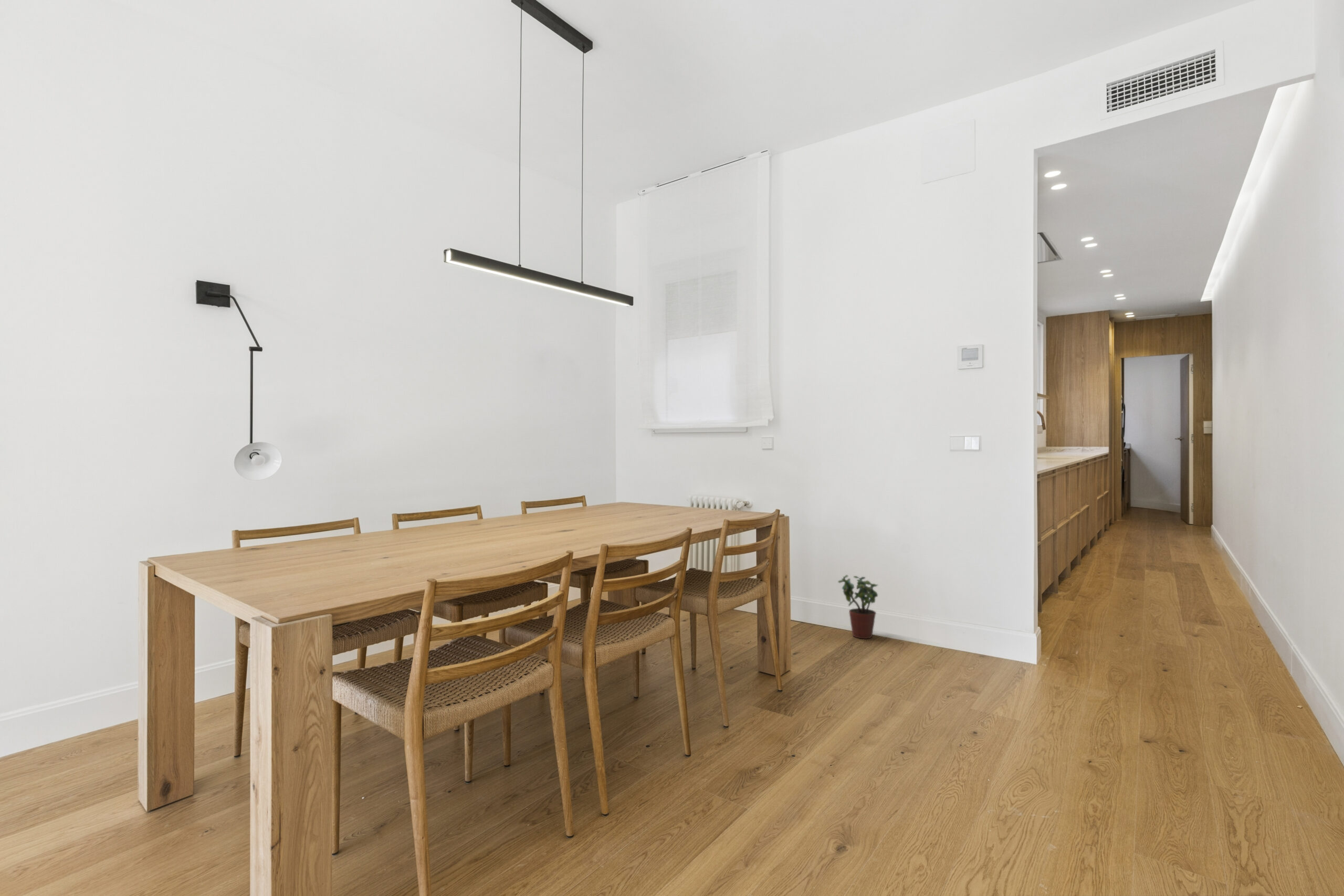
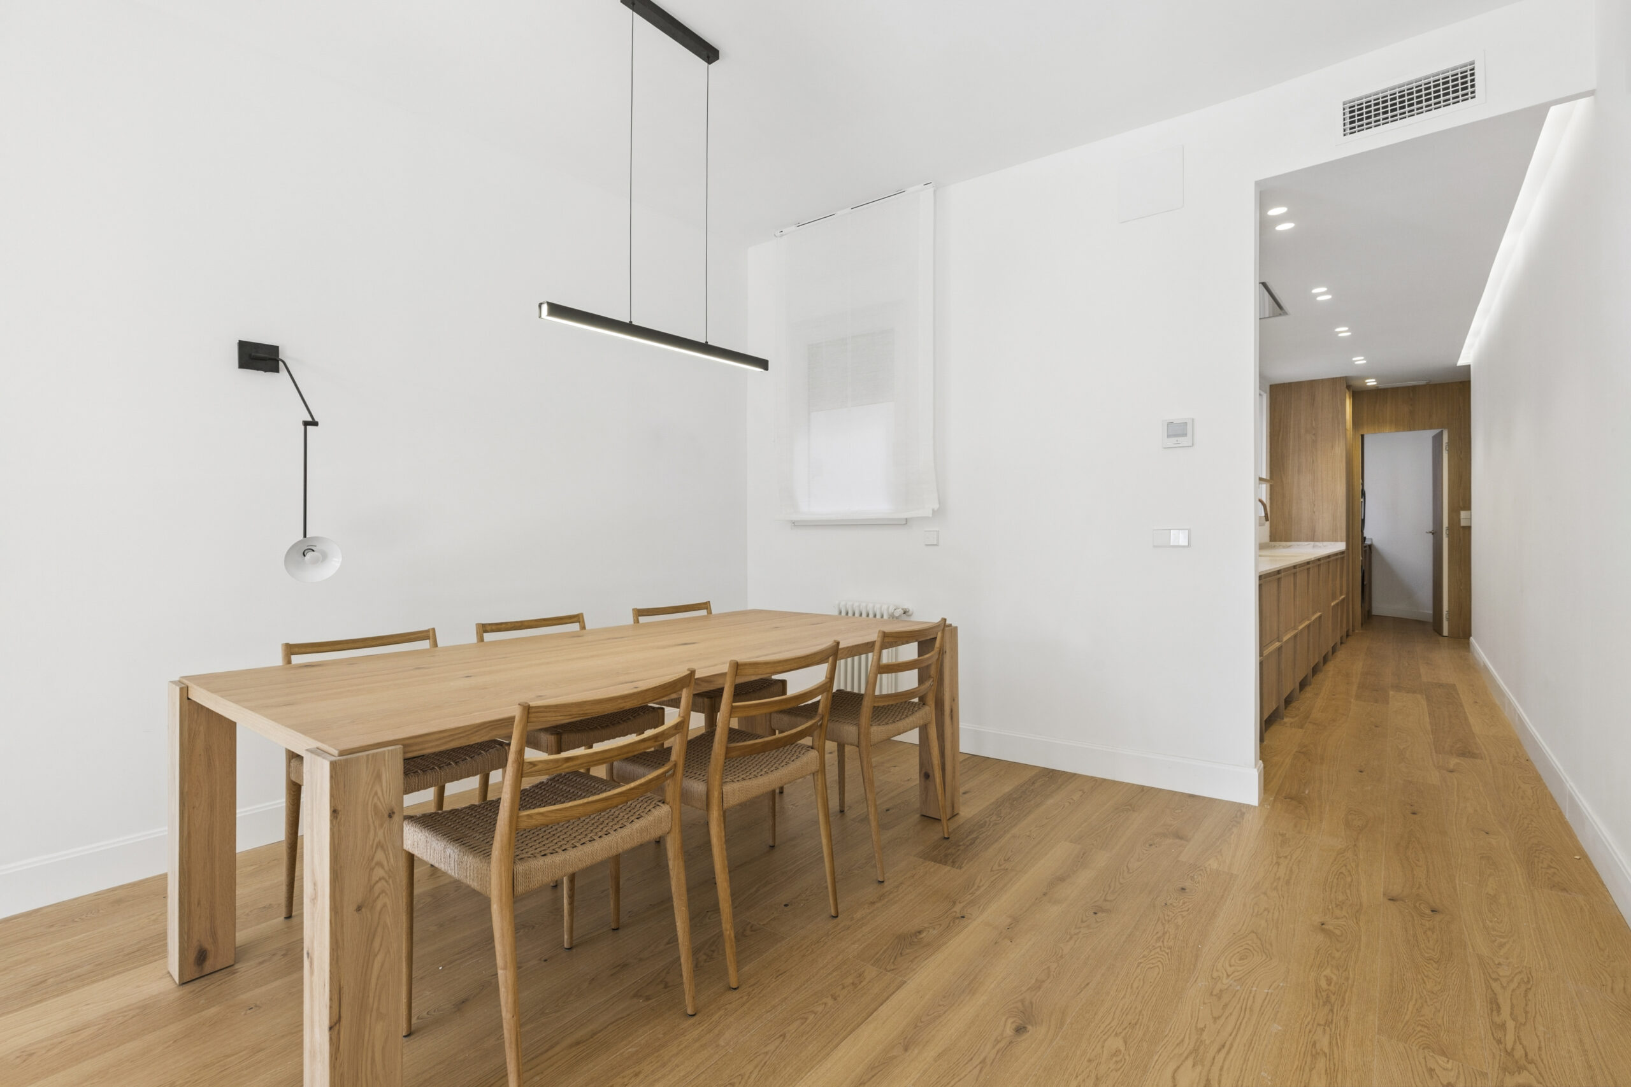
- potted plant (862, 605)
